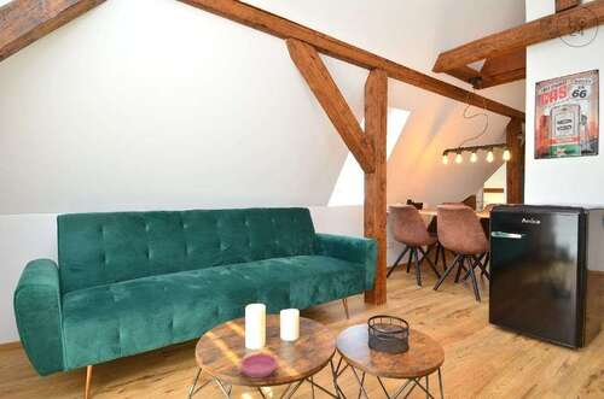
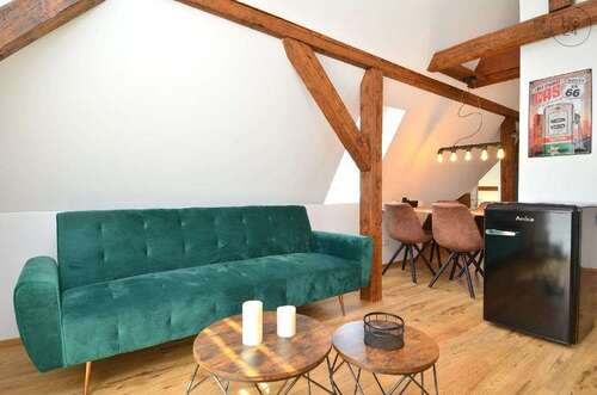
- saucer (259, 366)
